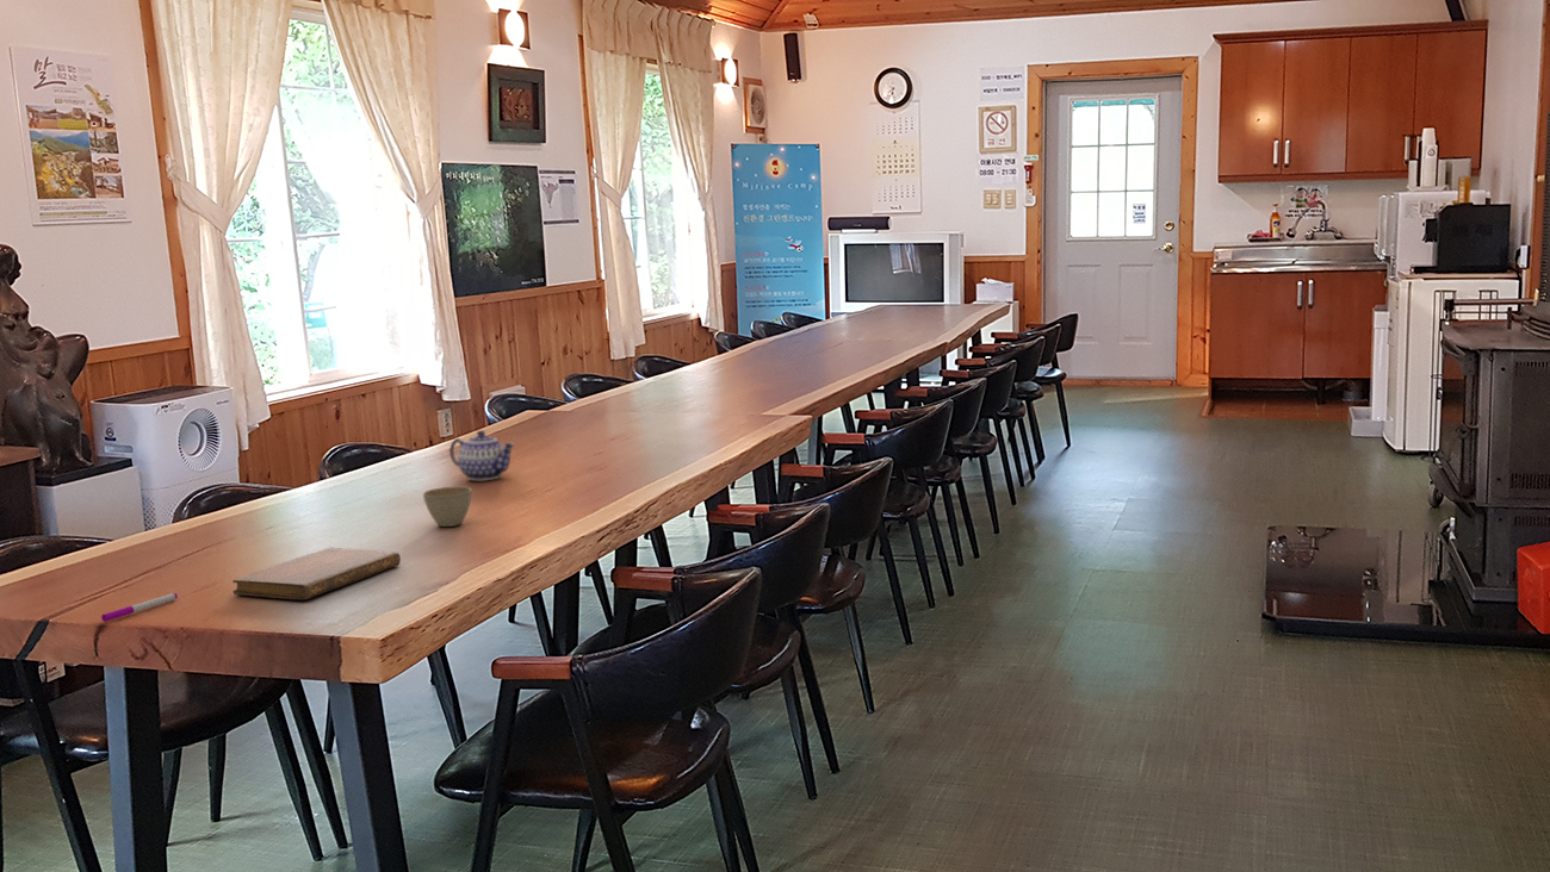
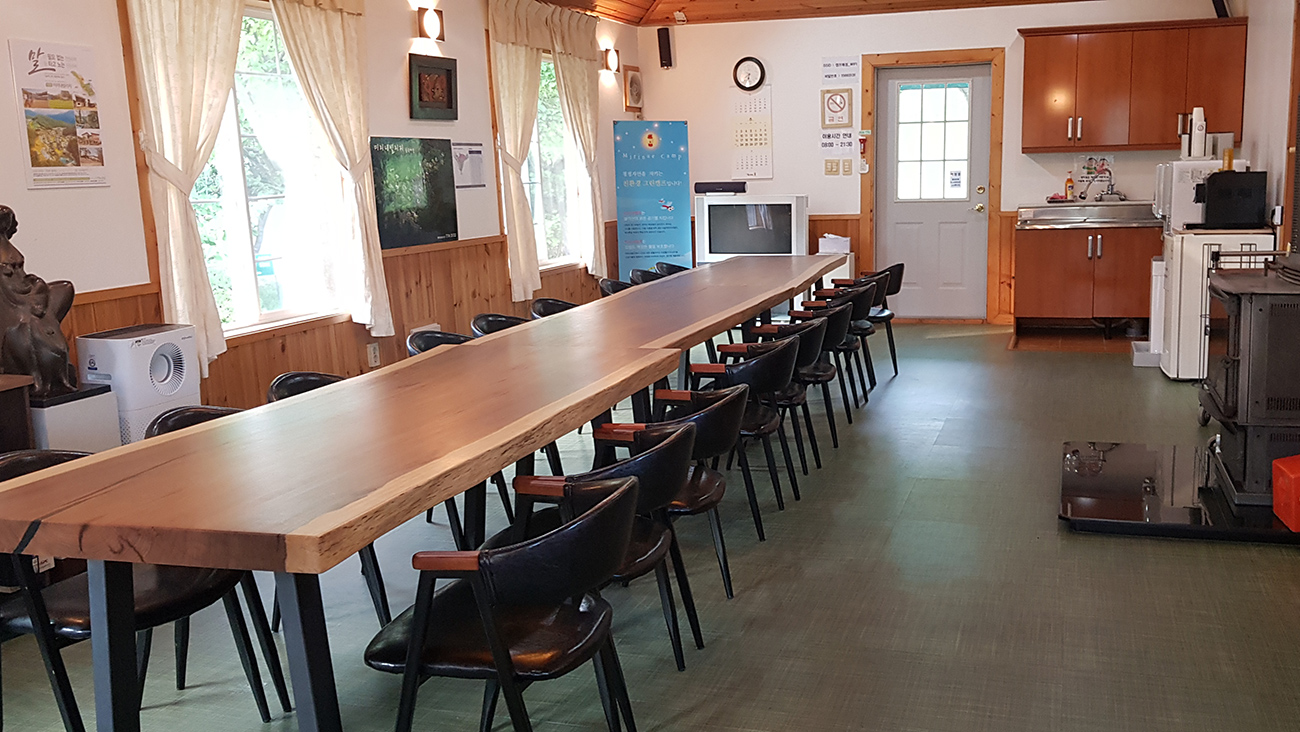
- teapot (482, 454)
- notebook (318, 572)
- flower pot (448, 507)
- pen (141, 606)
